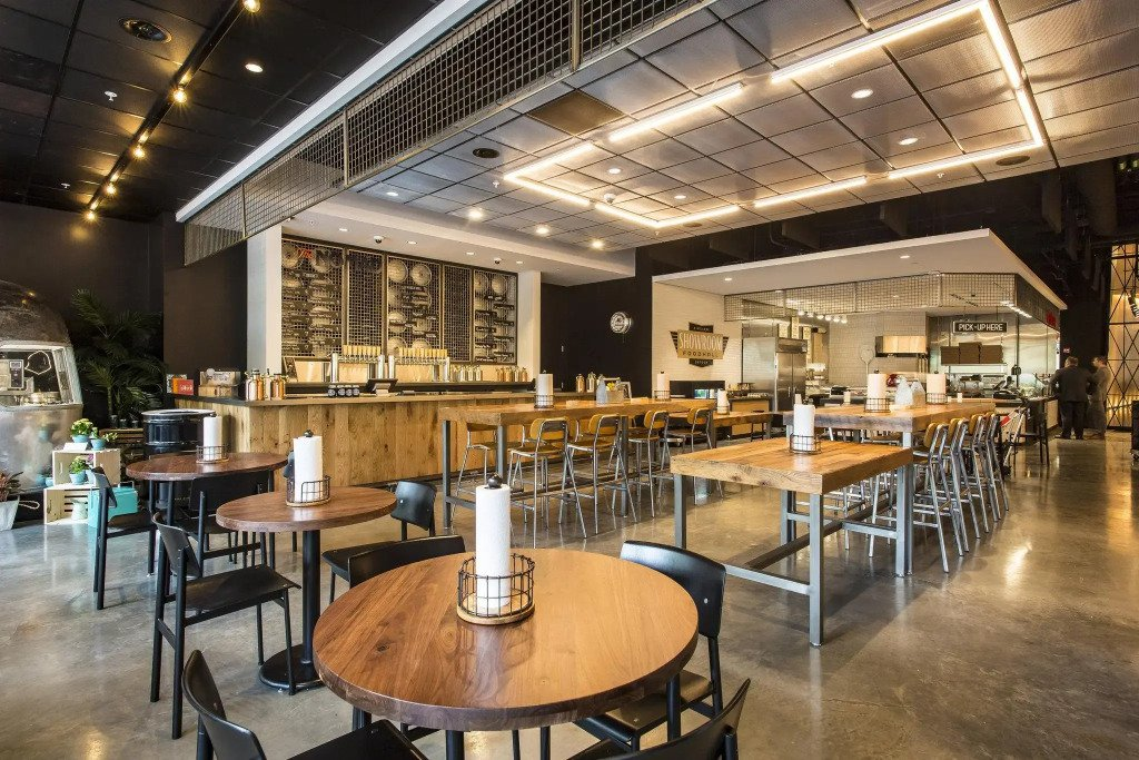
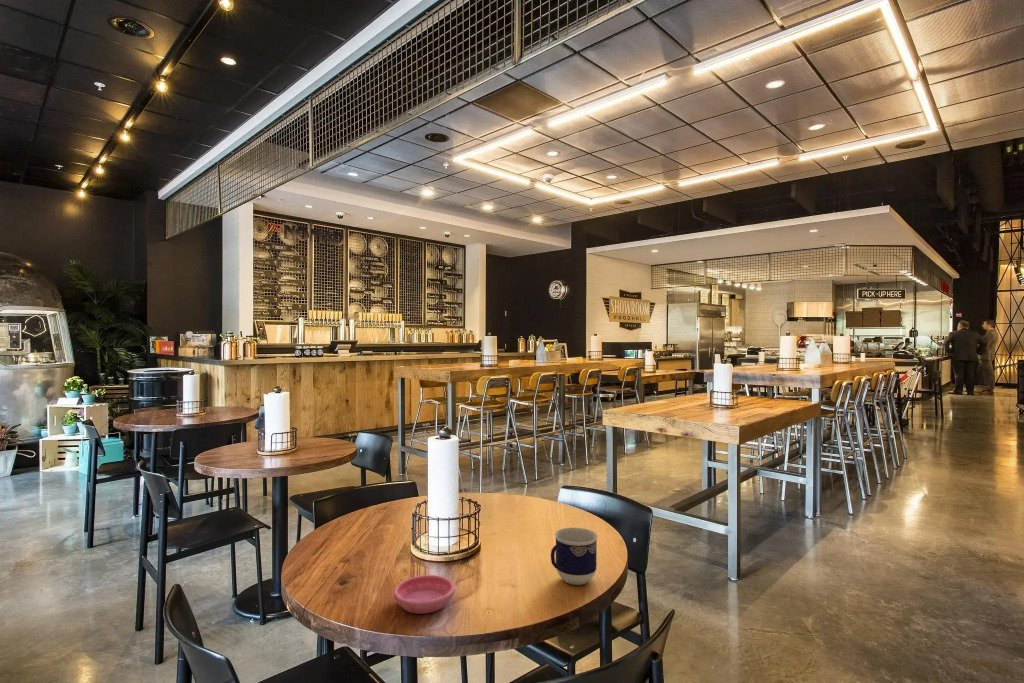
+ saucer (424, 595)
+ cup (571, 558)
